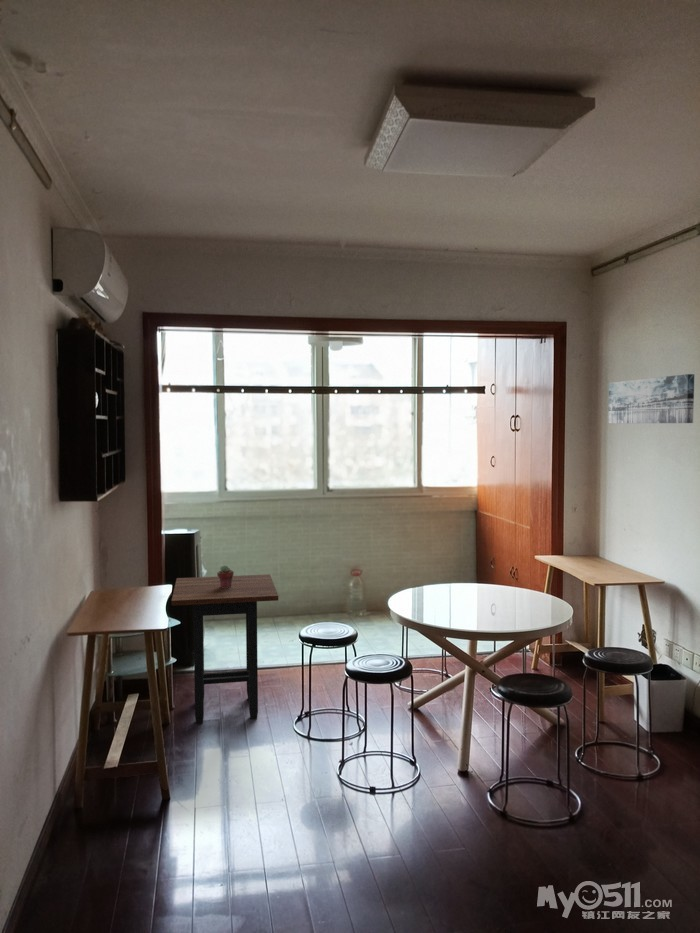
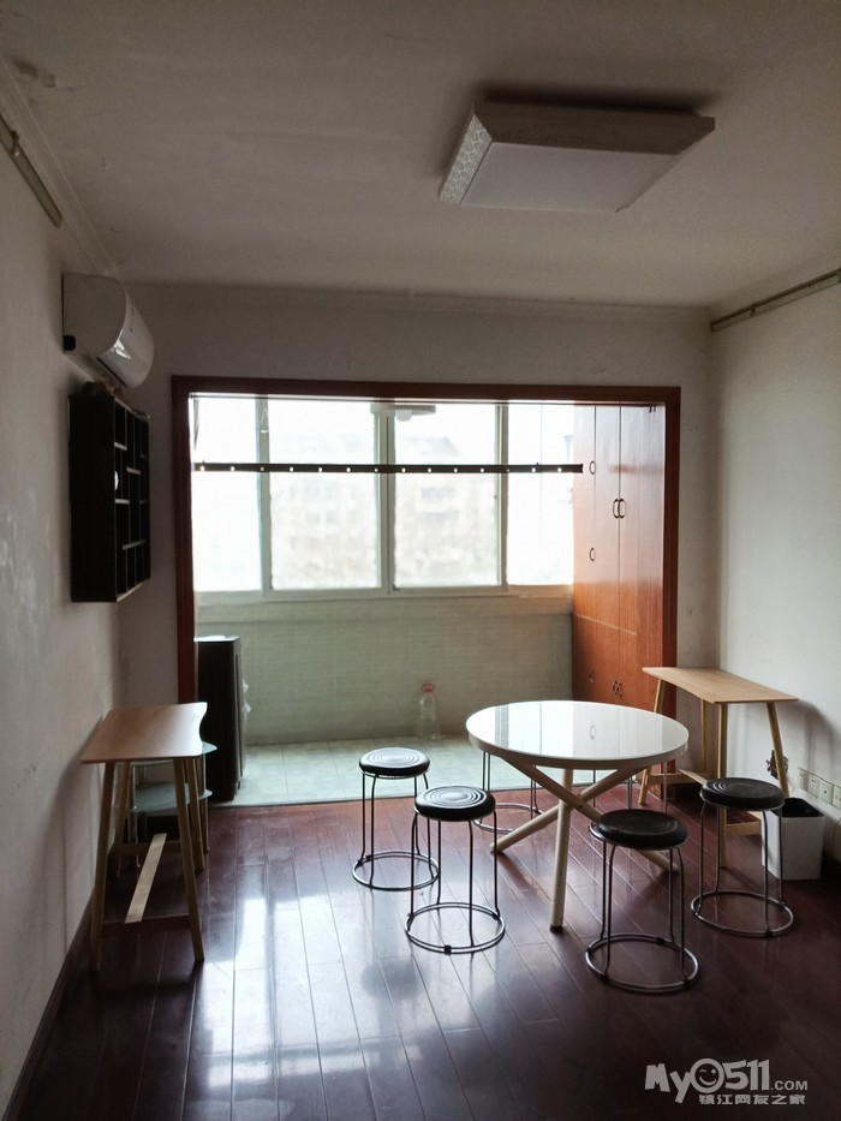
- side table (246, 648)
- wall art (647, 401)
- potted succulent (225, 575)
